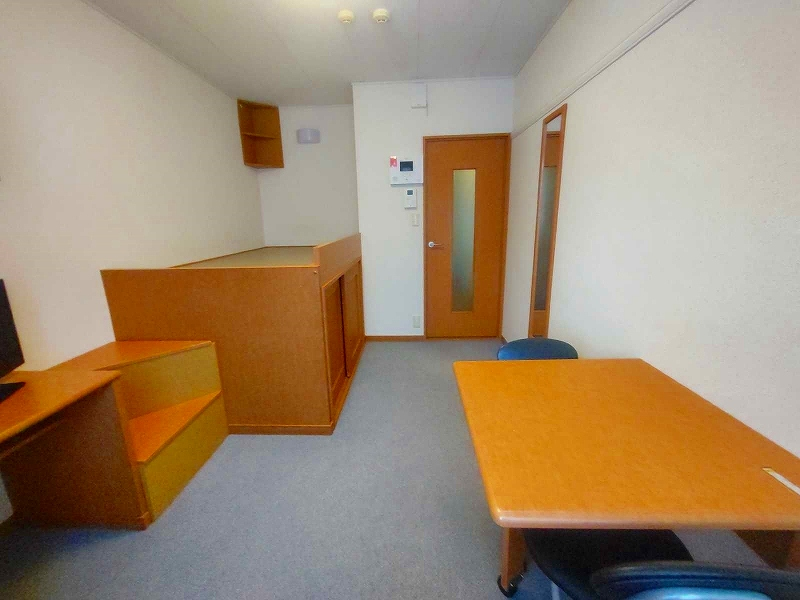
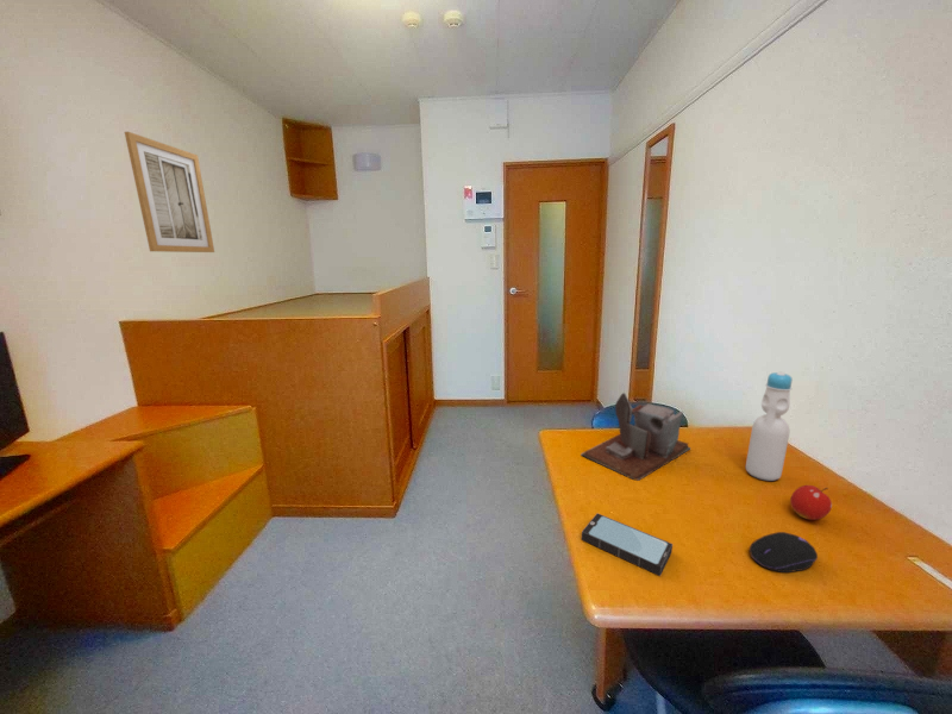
+ smartphone (625, 541)
+ fruit (810, 501)
+ computer mouse (783, 549)
+ bottle (771, 425)
+ wall art (175, 200)
+ desk organizer (638, 422)
